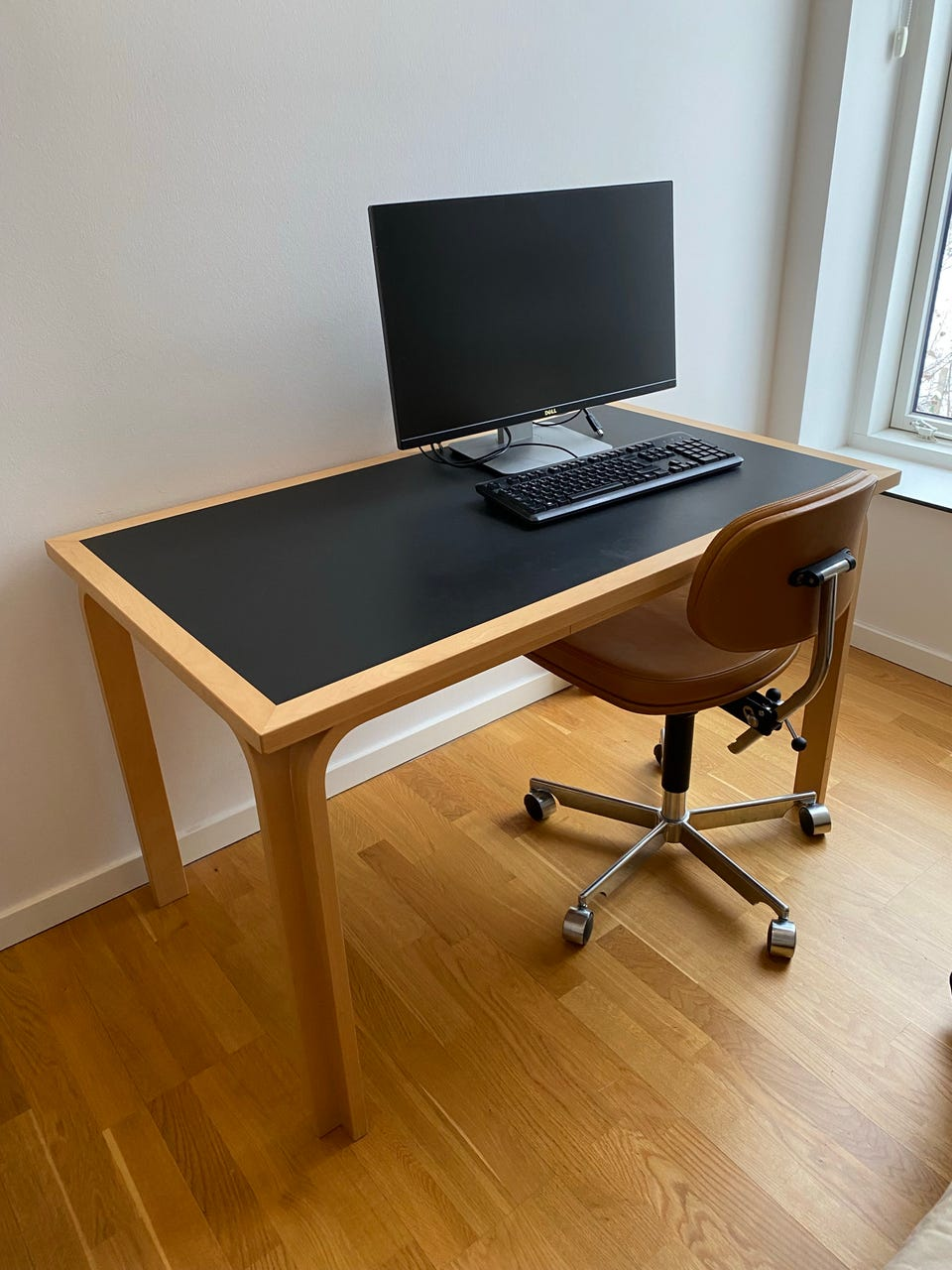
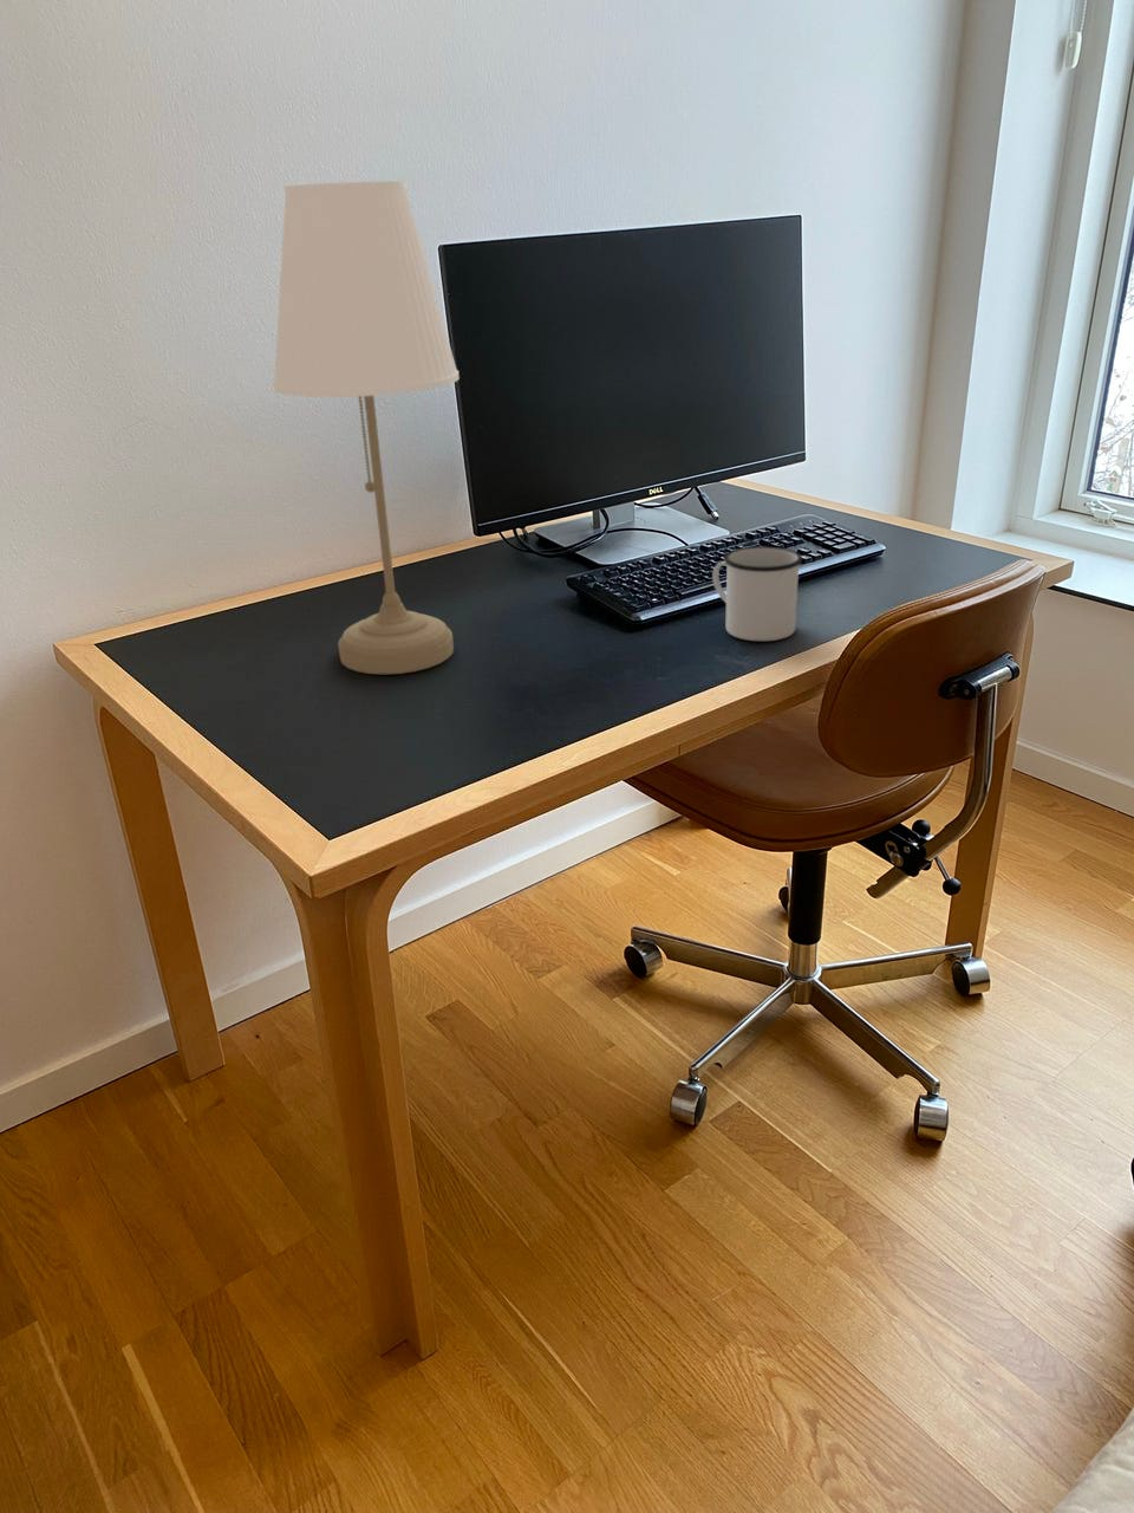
+ mug (752, 591)
+ desk lamp (373, 438)
